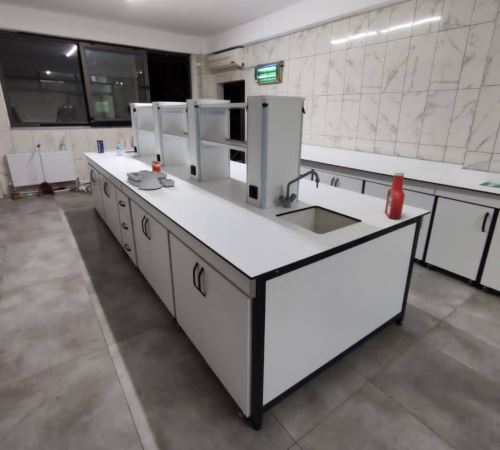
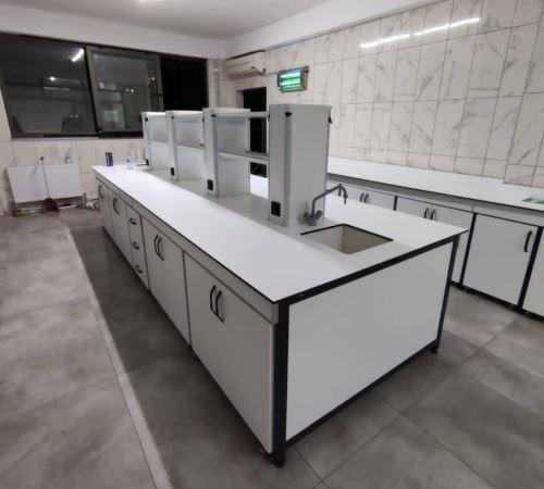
- laboratory equipment (149, 173)
- soap bottle (395, 194)
